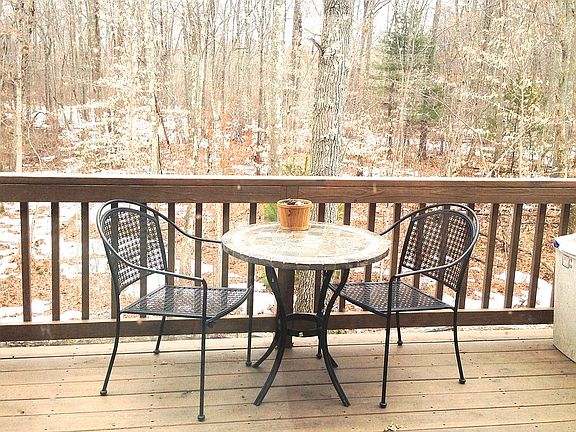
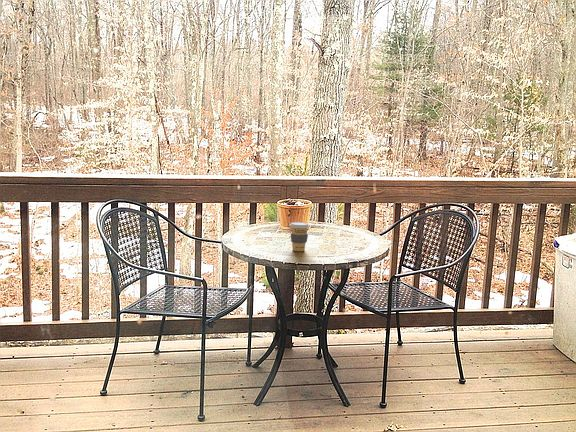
+ coffee cup (299, 236)
